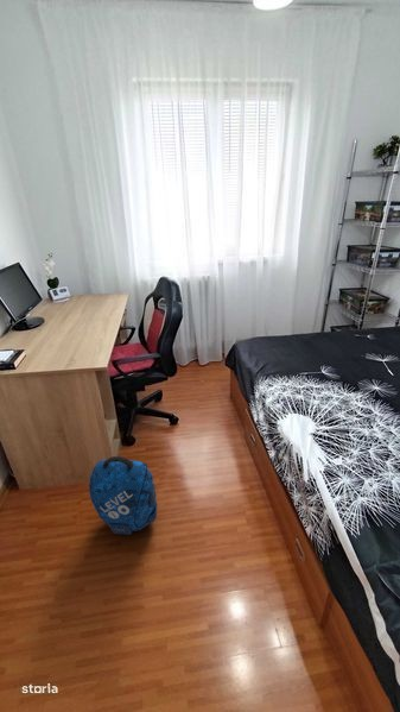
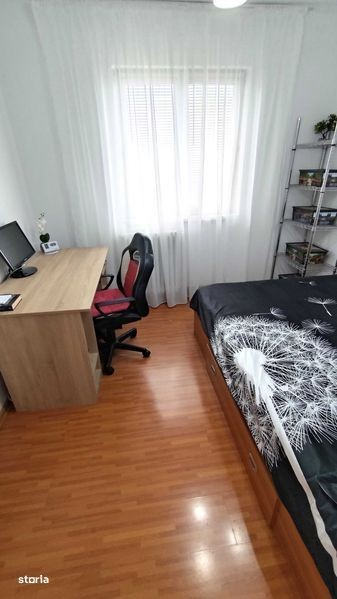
- backpack (123, 493)
